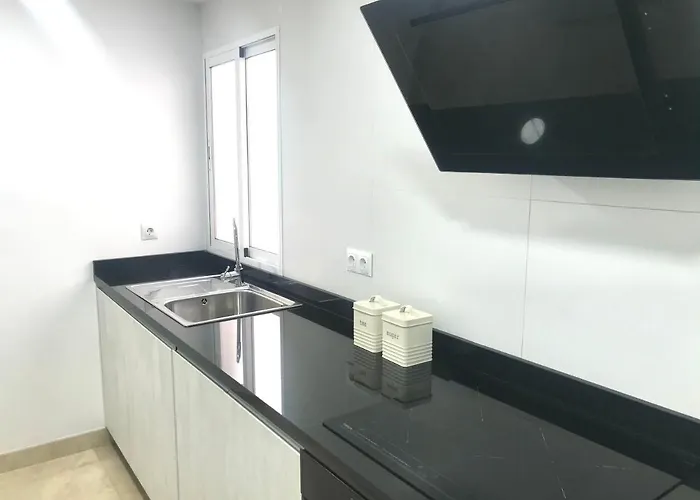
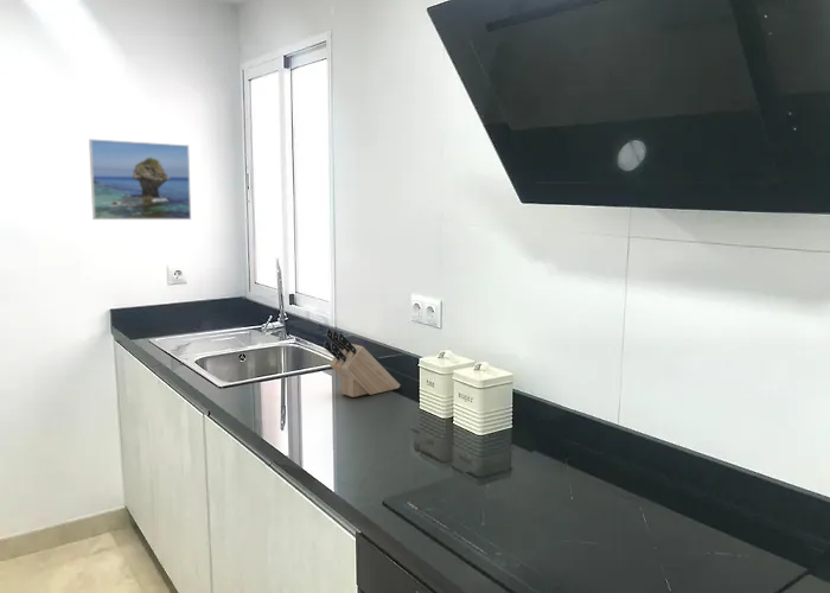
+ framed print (141, 180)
+ knife block (360, 359)
